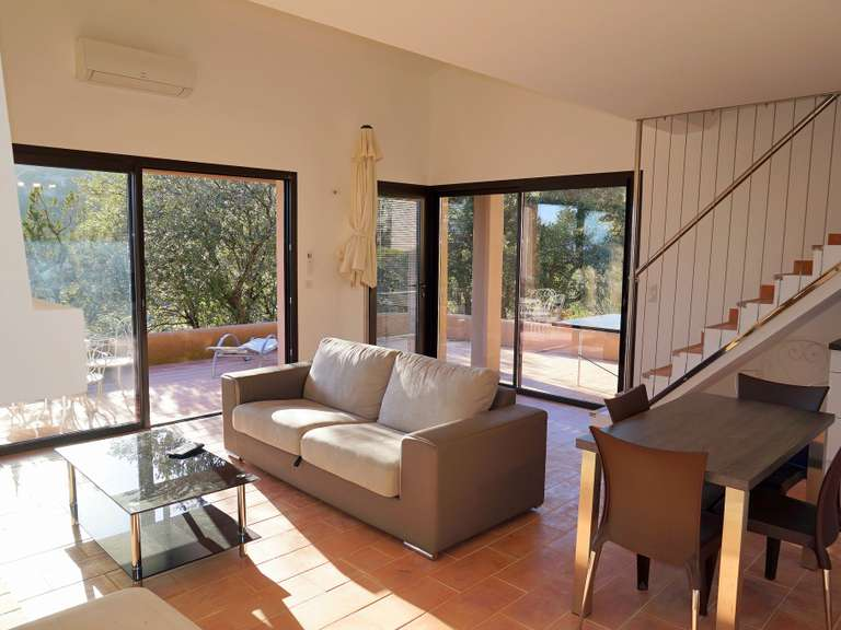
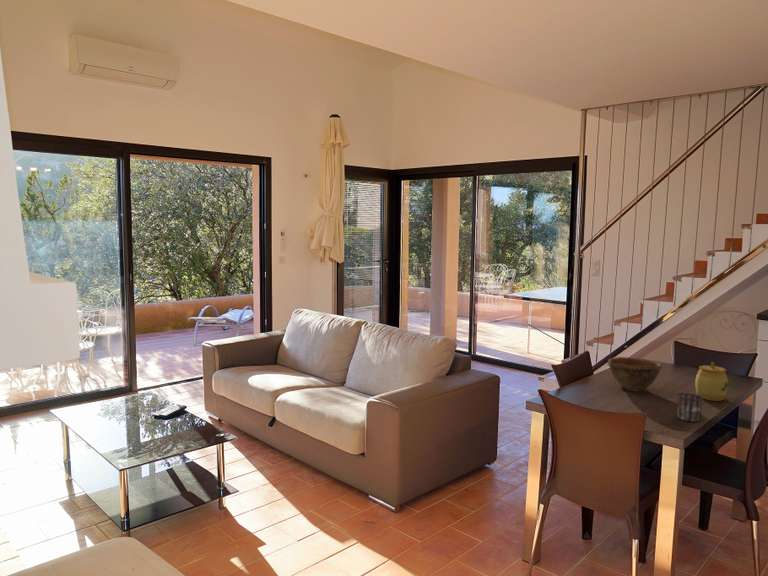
+ cup (689, 407)
+ bowl (633, 374)
+ jar (711, 379)
